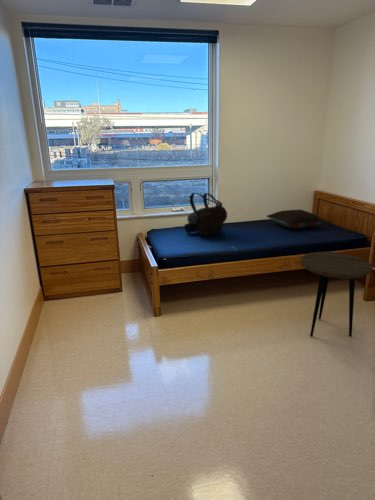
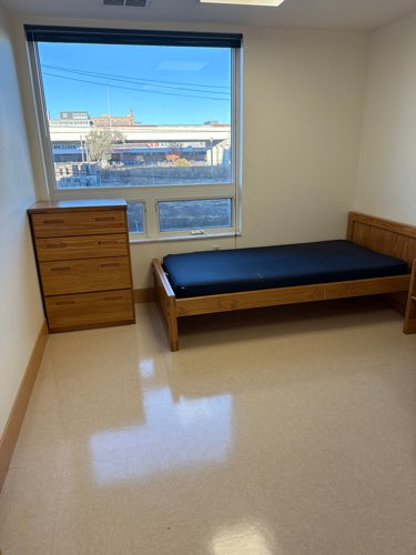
- backpack (209, 215)
- side table (325, 295)
- pillow (295, 218)
